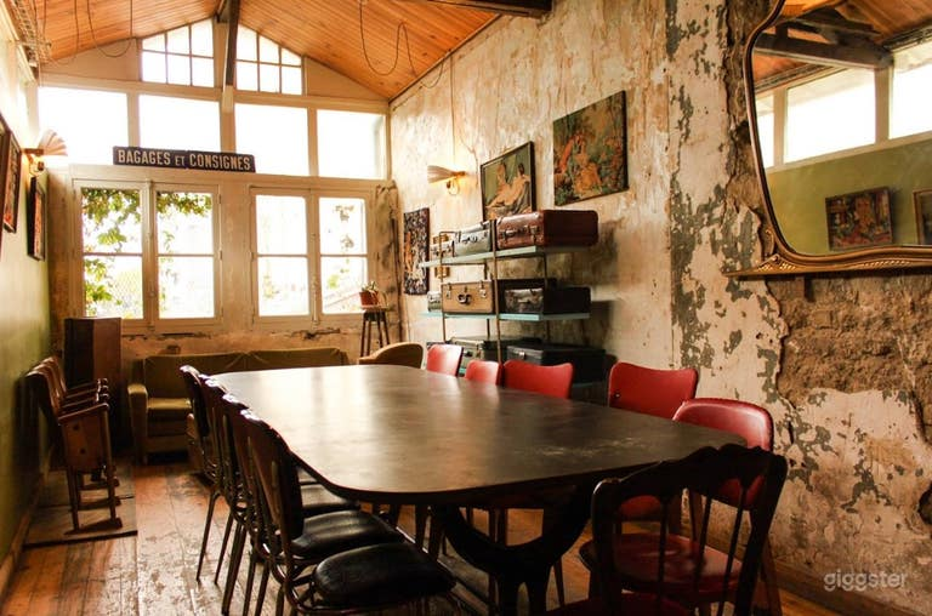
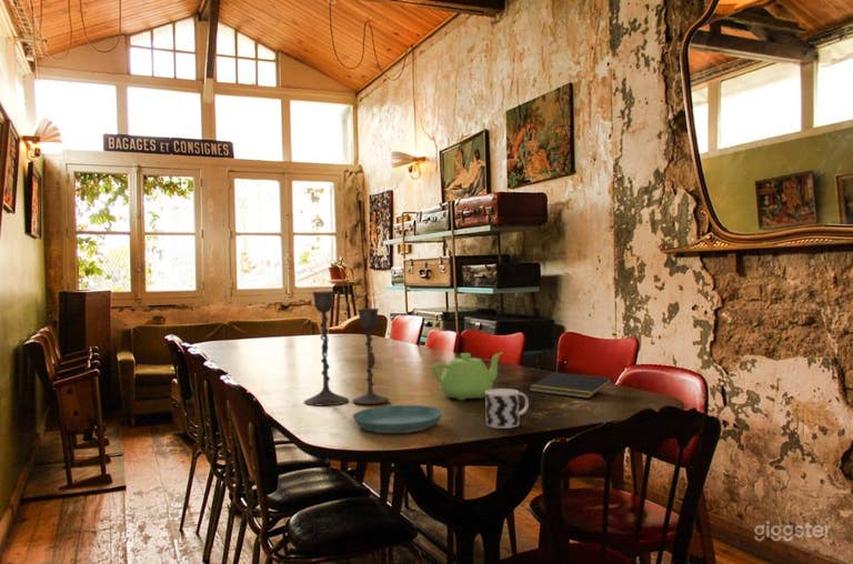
+ teapot (468, 374)
+ candlestick (328, 346)
+ saucer (398, 419)
+ cup (508, 407)
+ notepad (570, 384)
